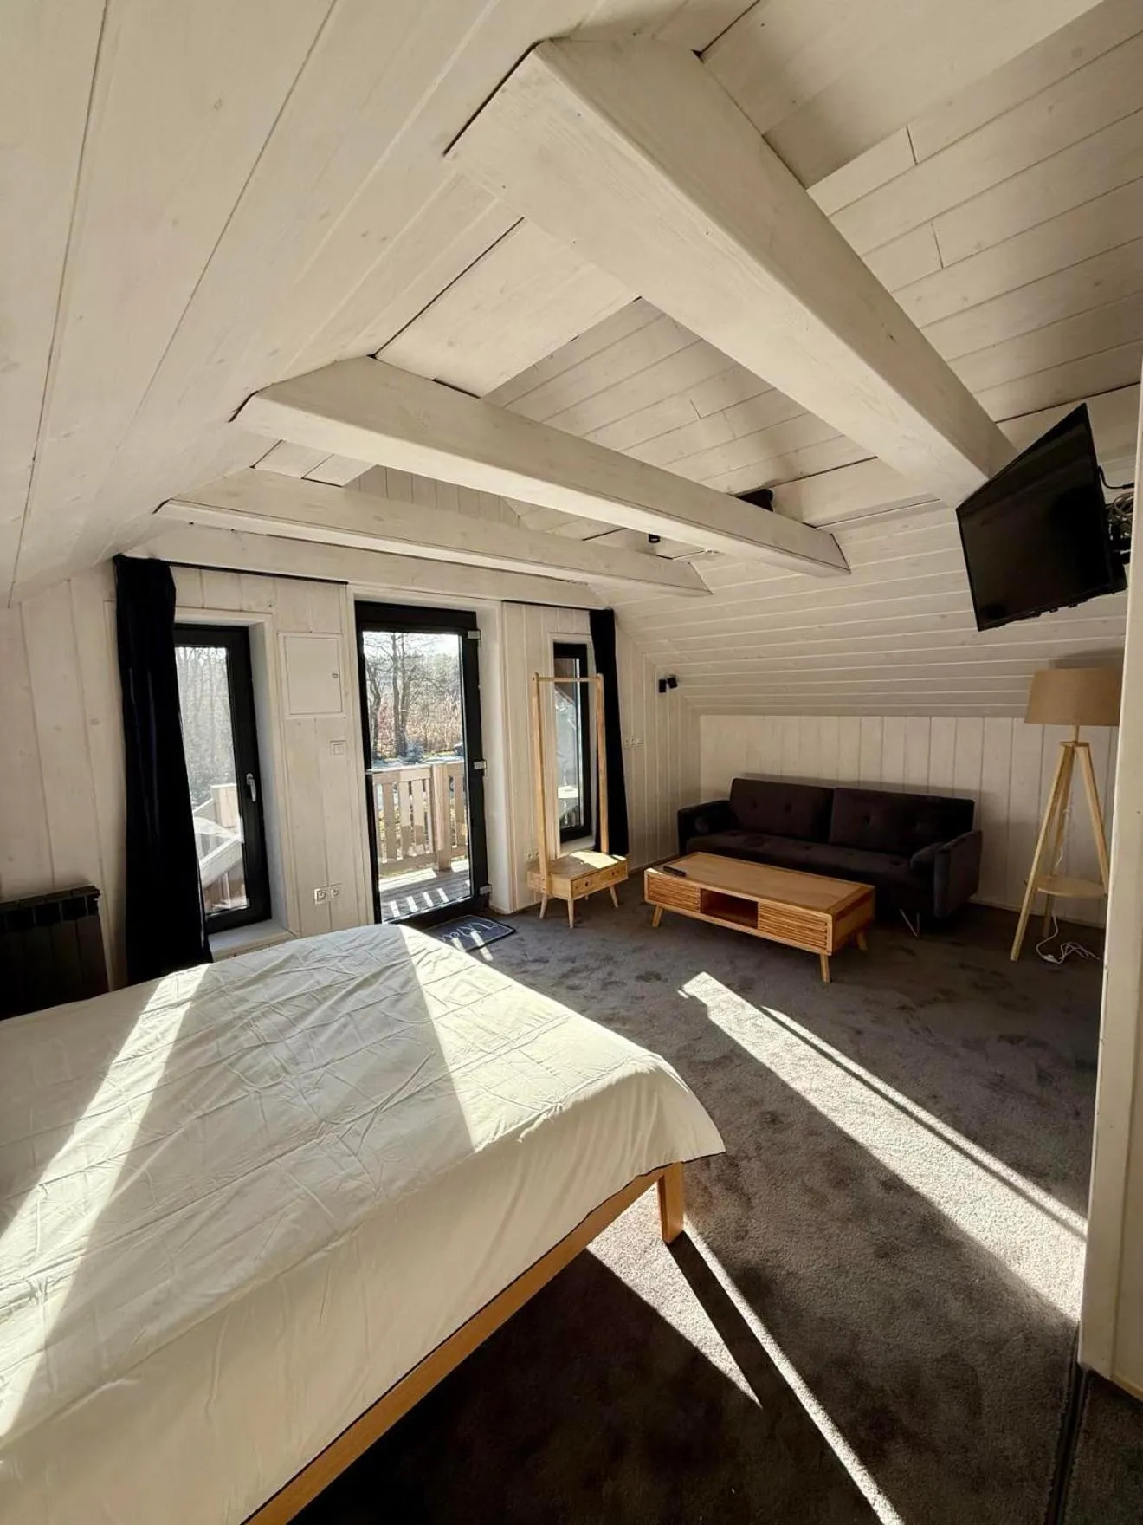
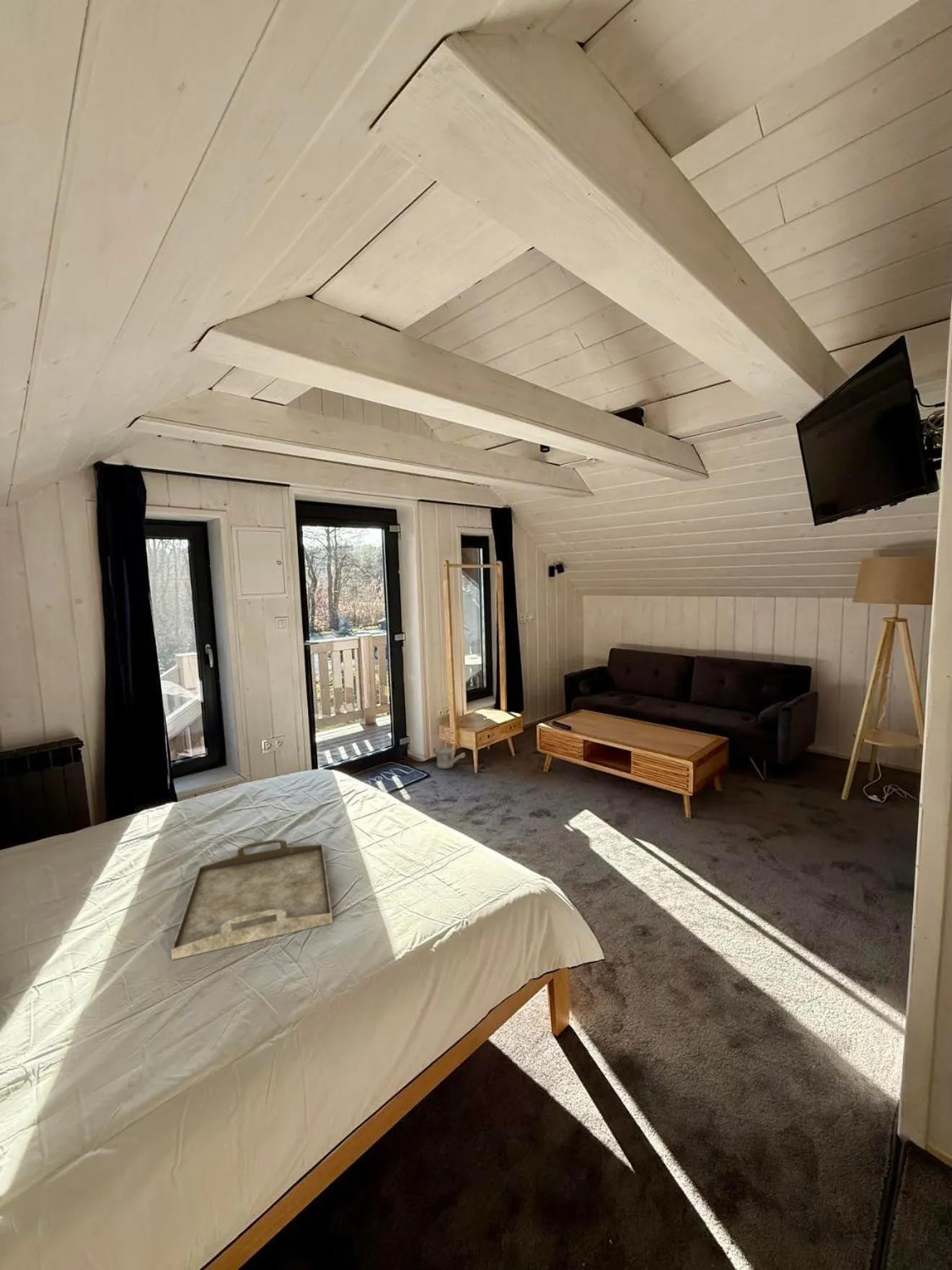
+ serving tray (259, 885)
+ watering can (448, 758)
